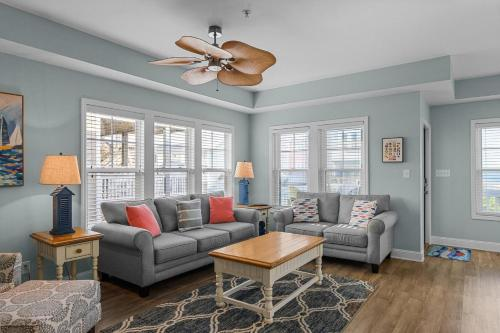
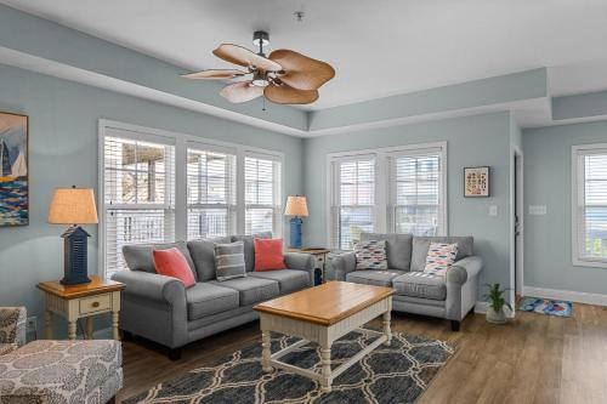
+ house plant (498, 300)
